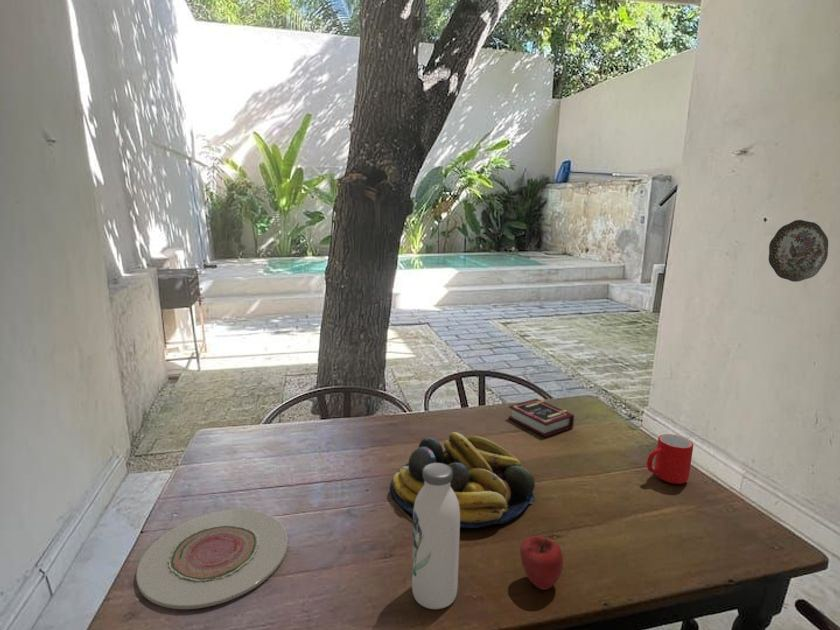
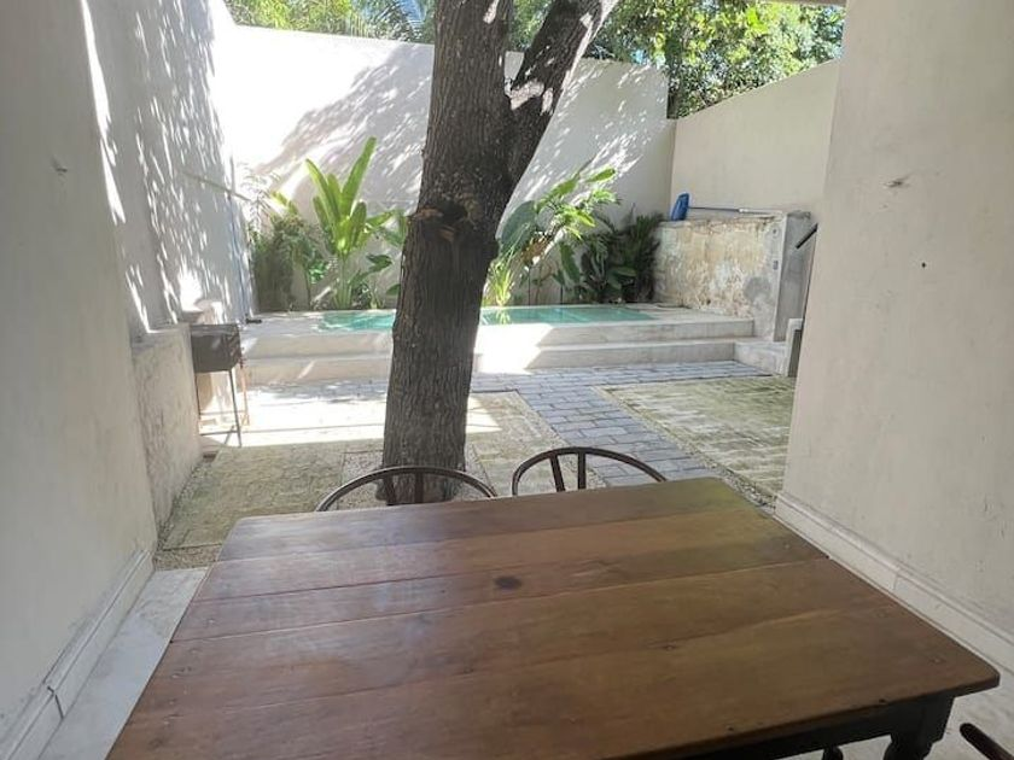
- fruit bowl (461, 464)
- decorative plate (798, 251)
- cup (667, 460)
- plate (216, 551)
- water bottle (436, 532)
- book (541, 415)
- apple (541, 562)
